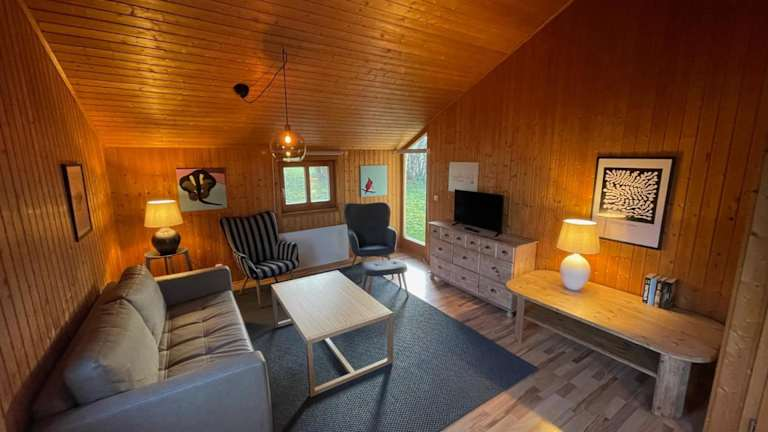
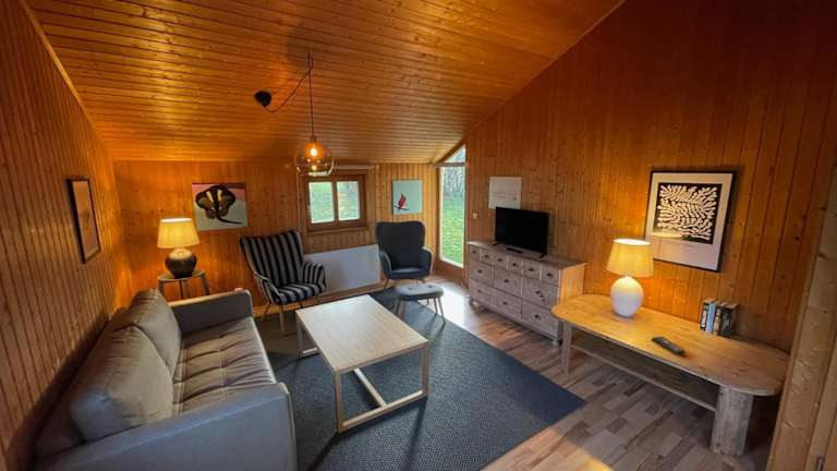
+ remote control (667, 345)
